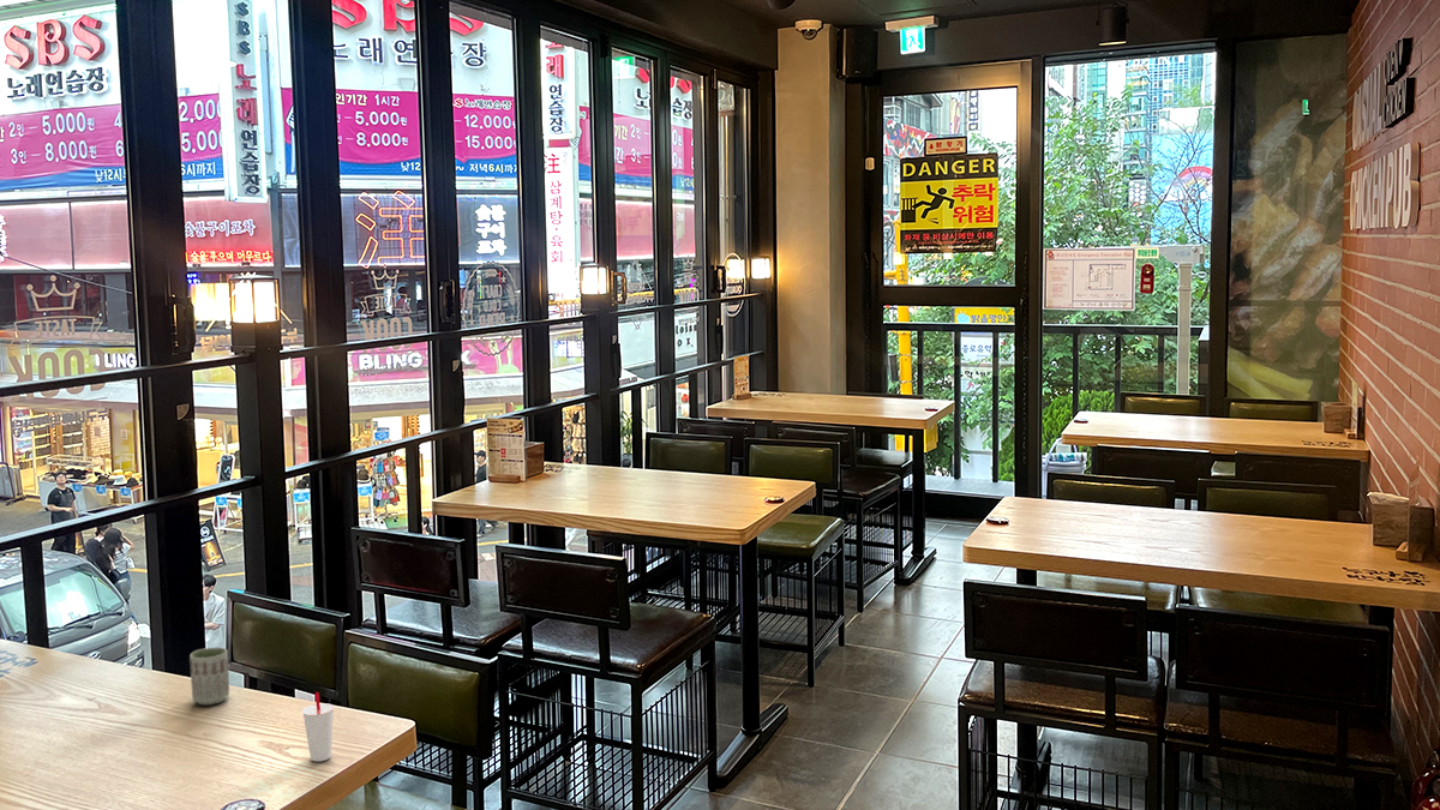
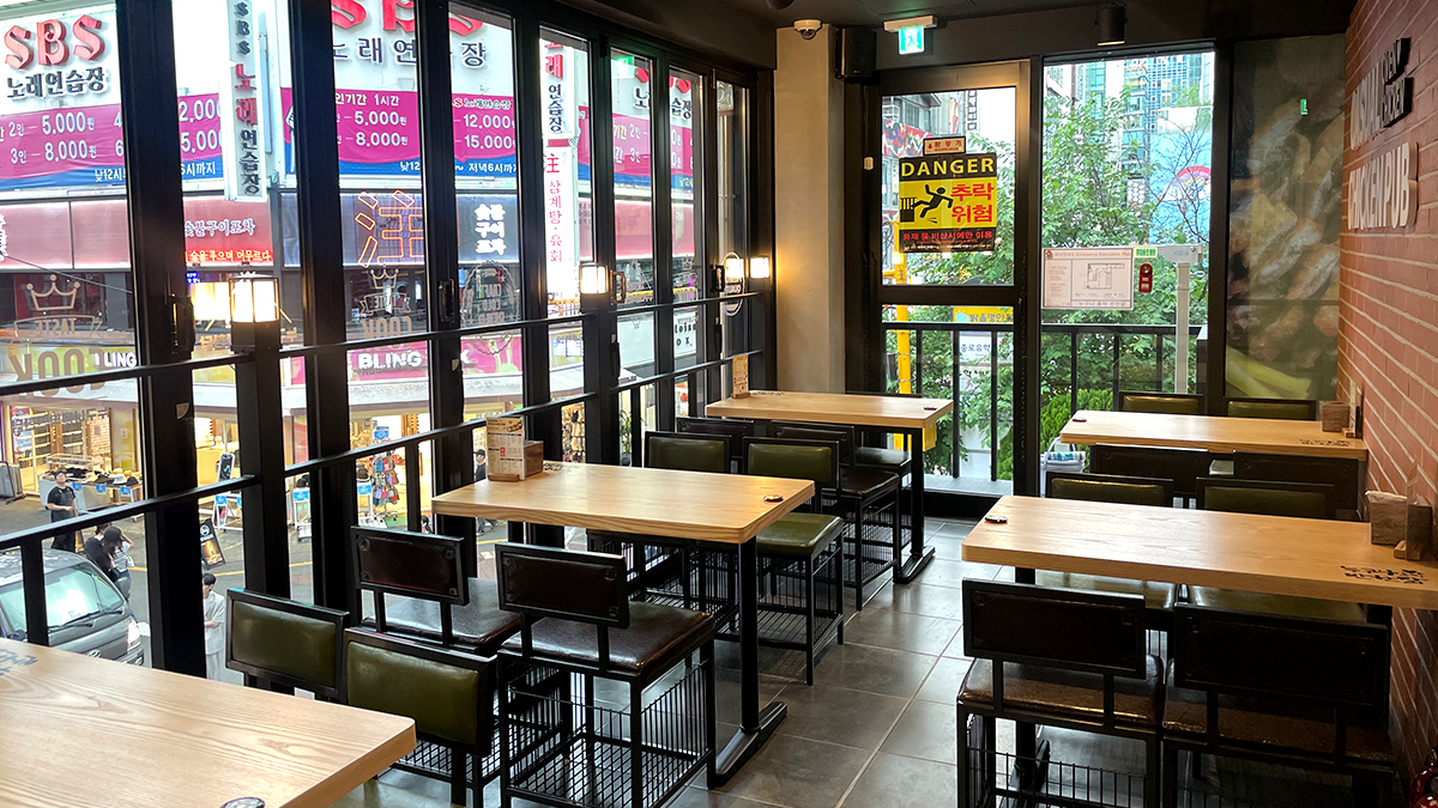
- cup (318, 725)
- cup (210, 676)
